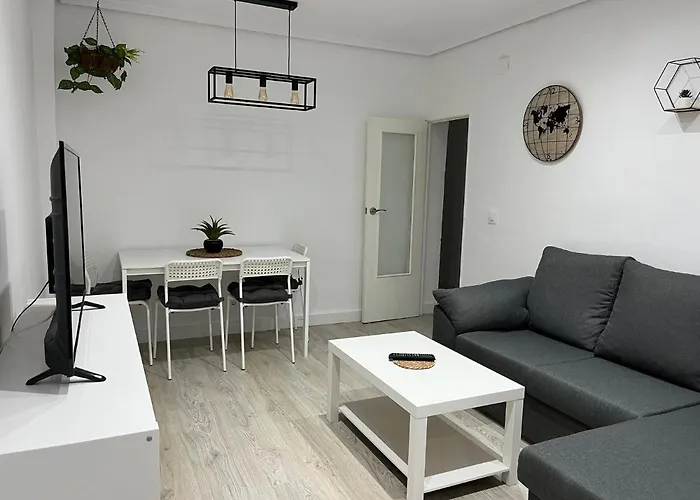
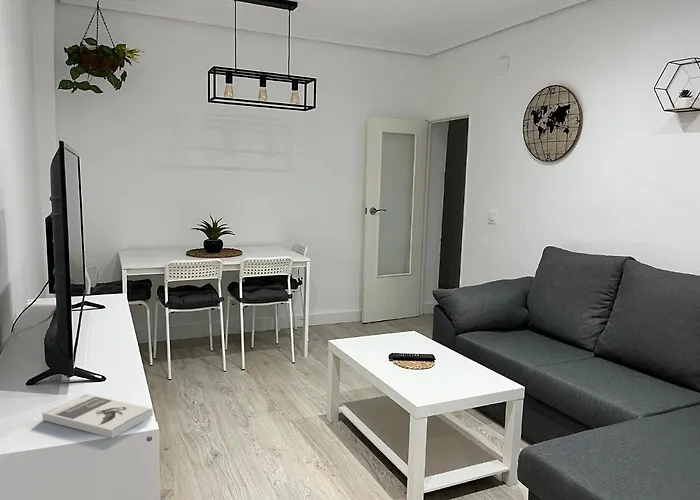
+ book (98, 414)
